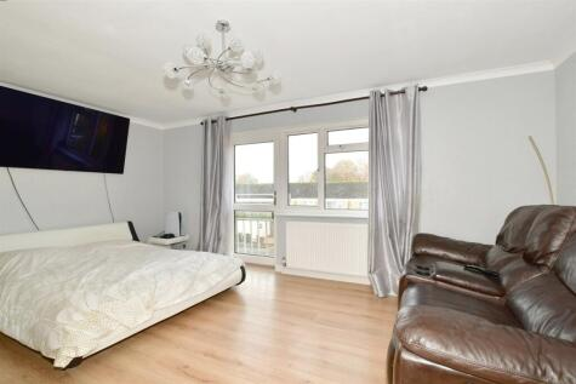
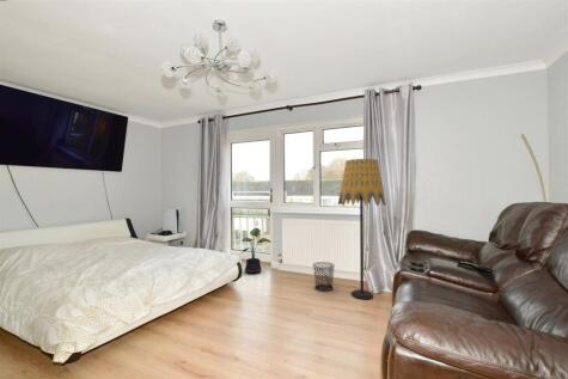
+ waste bin (323, 275)
+ floor lamp (361, 227)
+ potted plant (255, 249)
